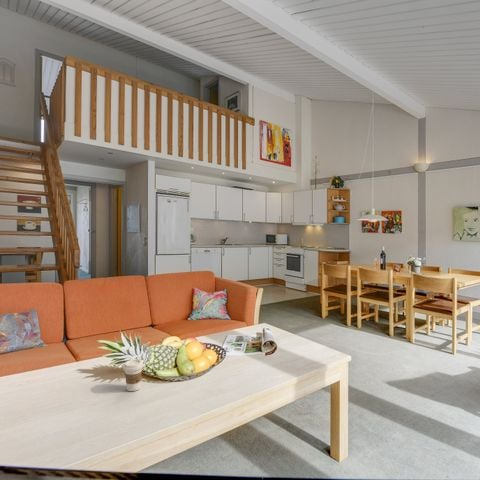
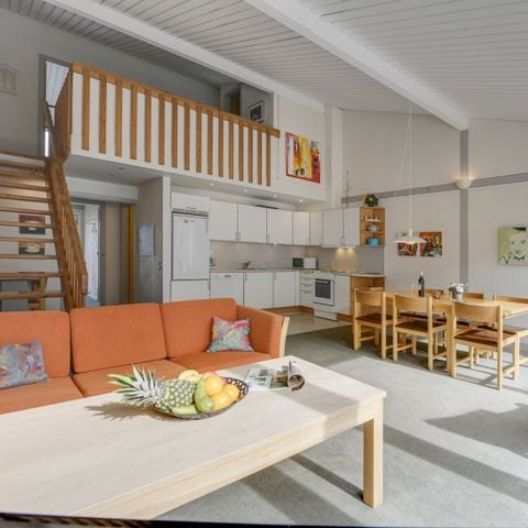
- coffee cup (133, 375)
